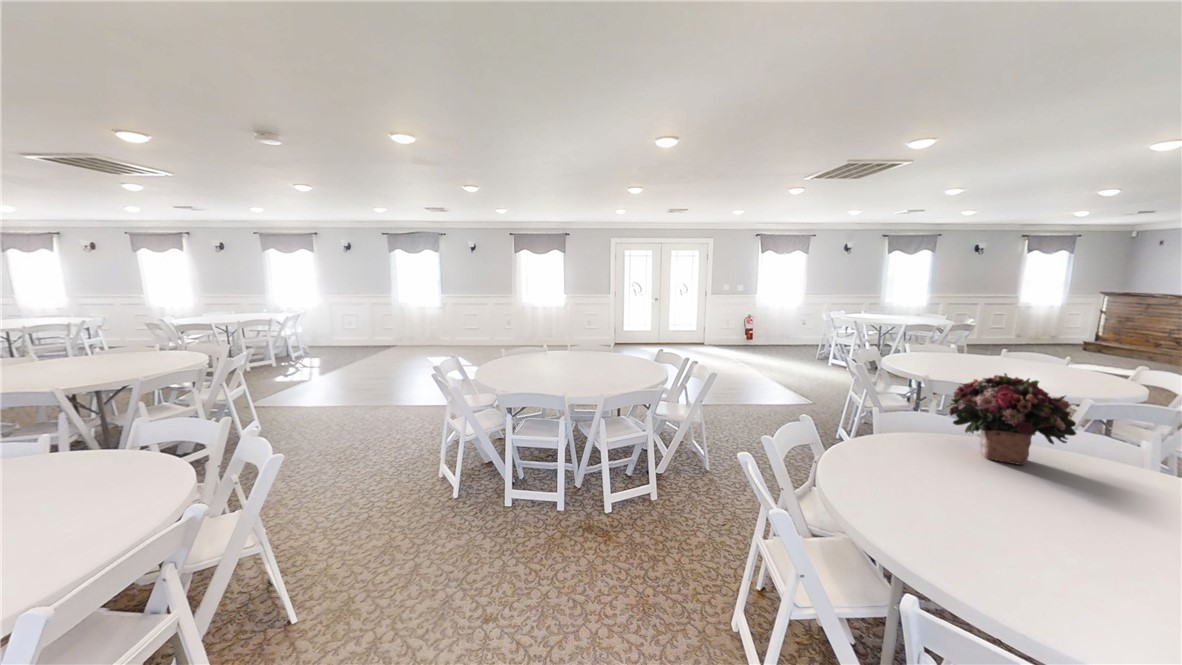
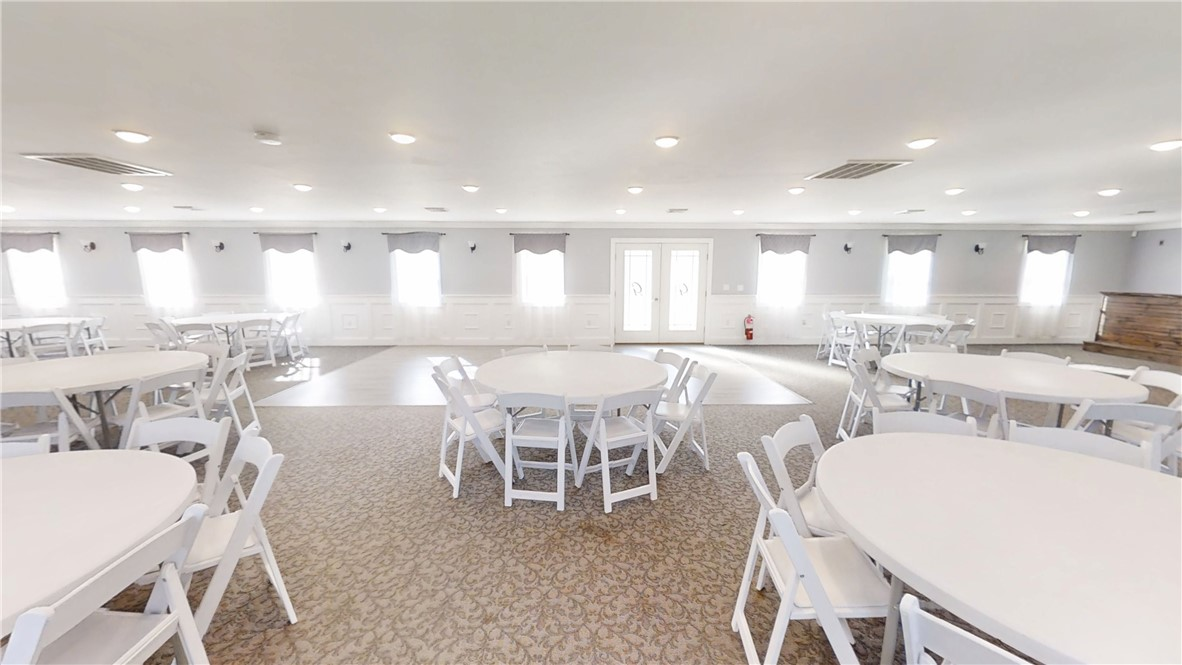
- bouquet (1004, 415)
